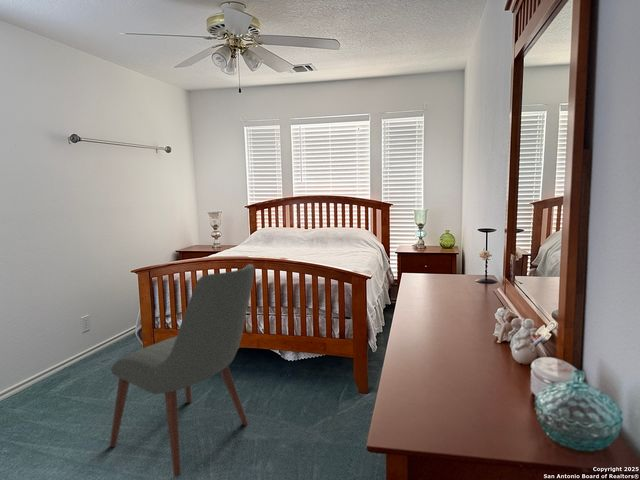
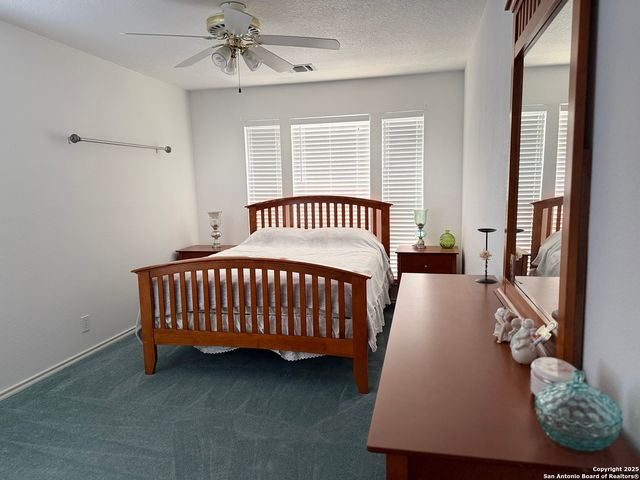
- chair (190, 353)
